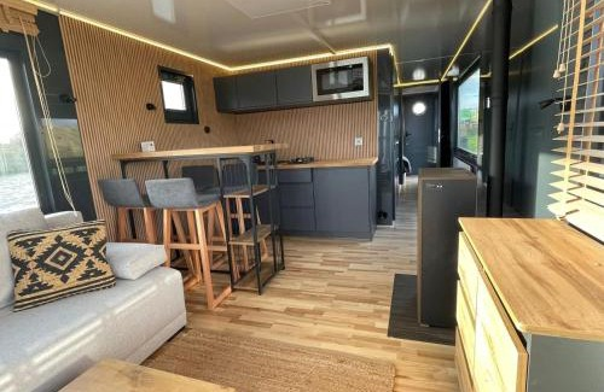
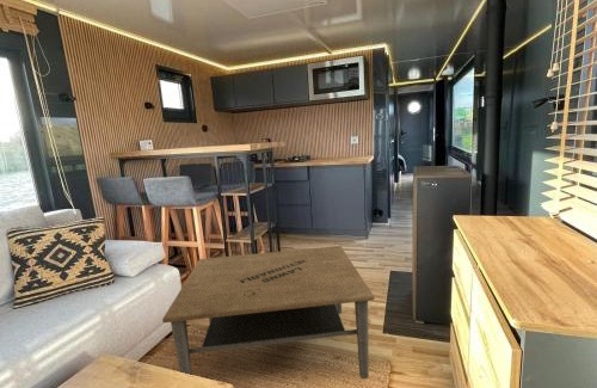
+ coffee table (273, 310)
